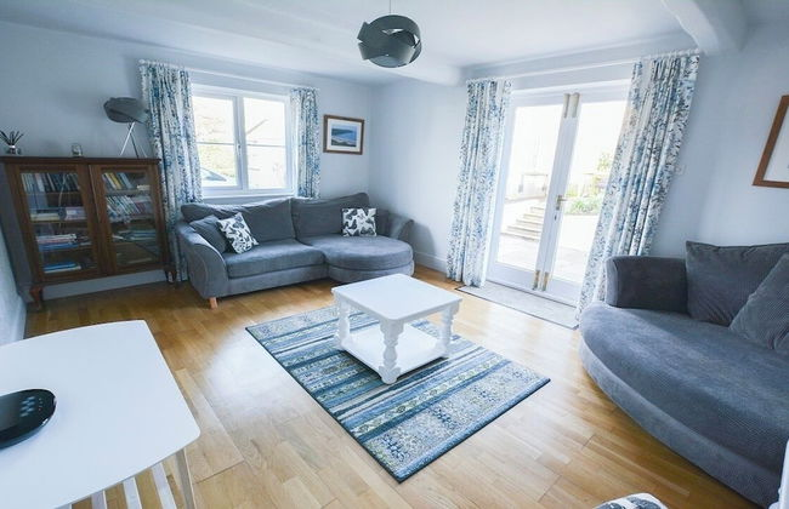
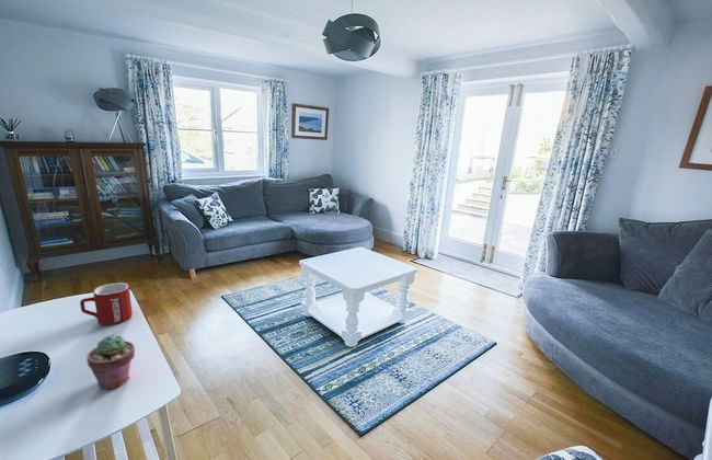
+ potted succulent (112, 359)
+ mug (106, 304)
